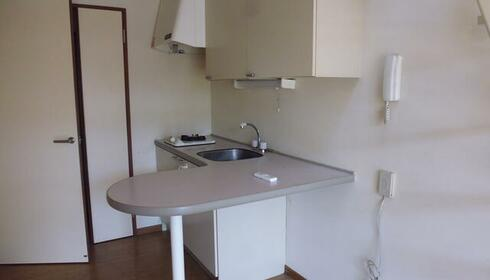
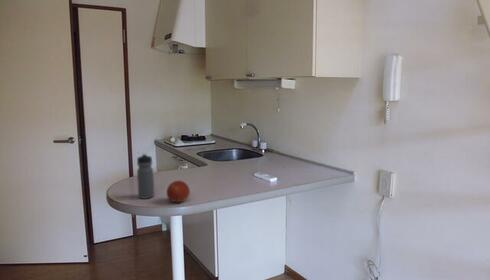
+ fruit (178, 191)
+ water bottle (145, 175)
